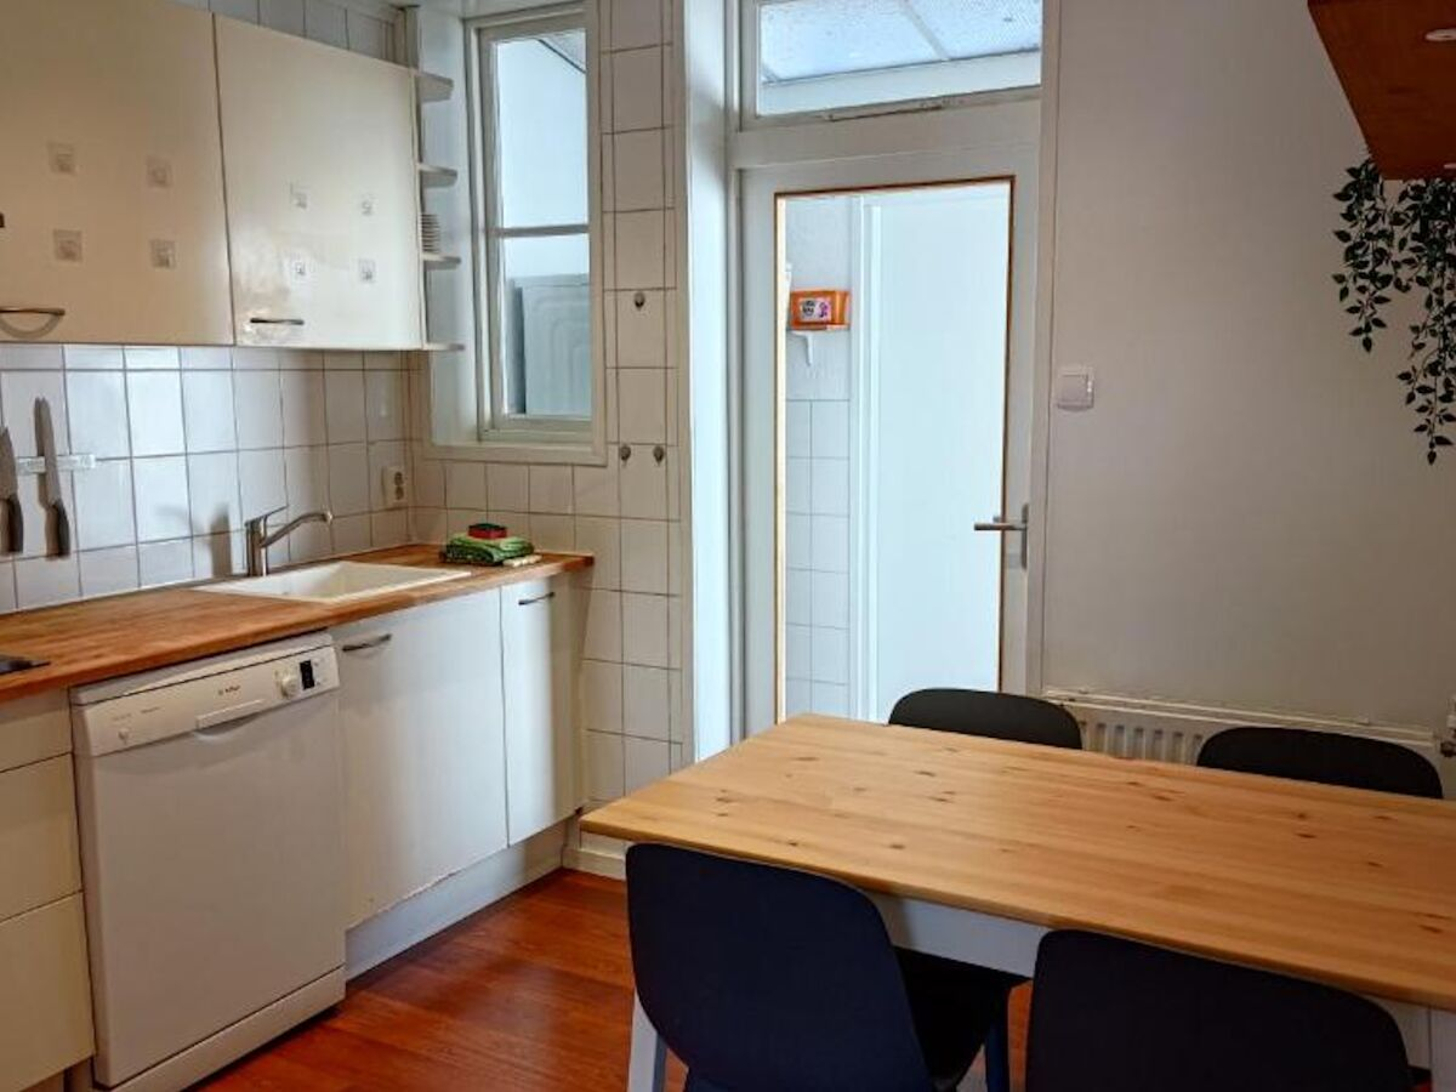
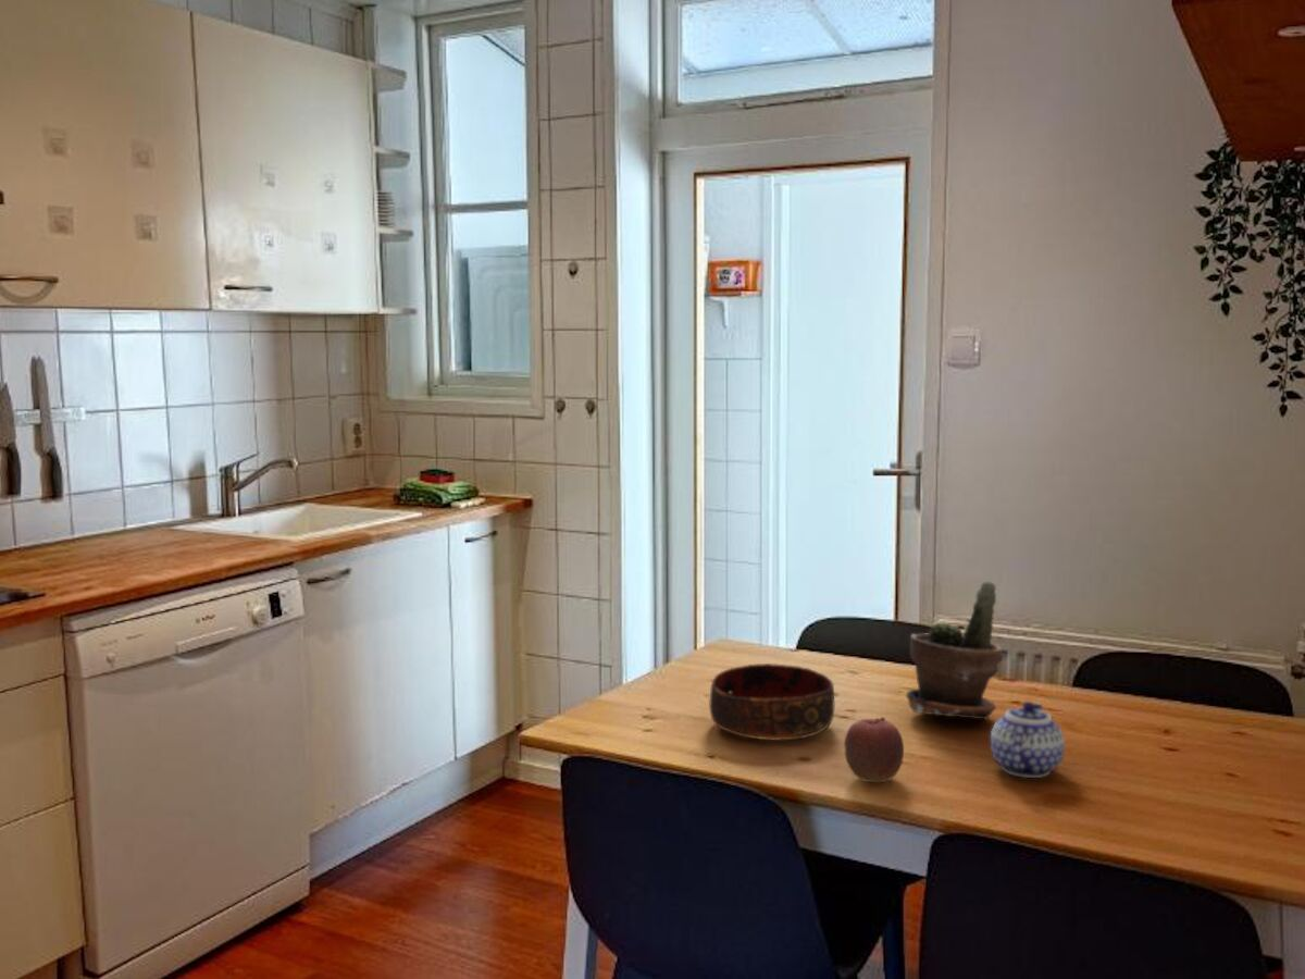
+ apple (873, 746)
+ potted plant (953, 647)
+ teapot (1027, 735)
+ bowl (771, 702)
